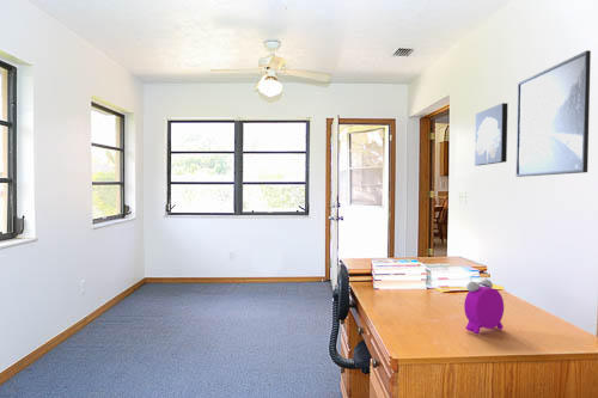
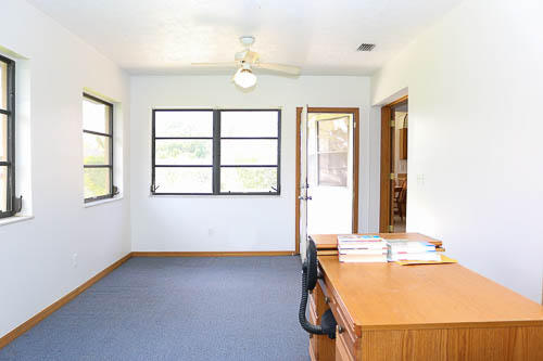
- wall art (490, 136)
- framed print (548, 122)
- alarm clock (482, 301)
